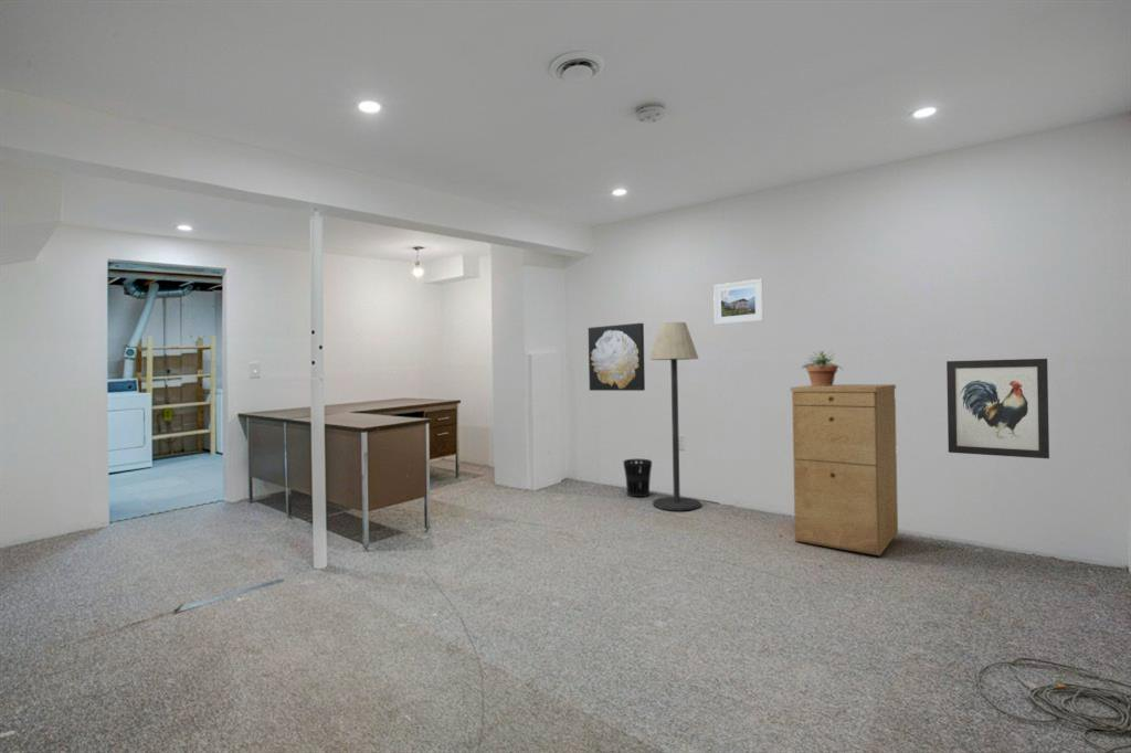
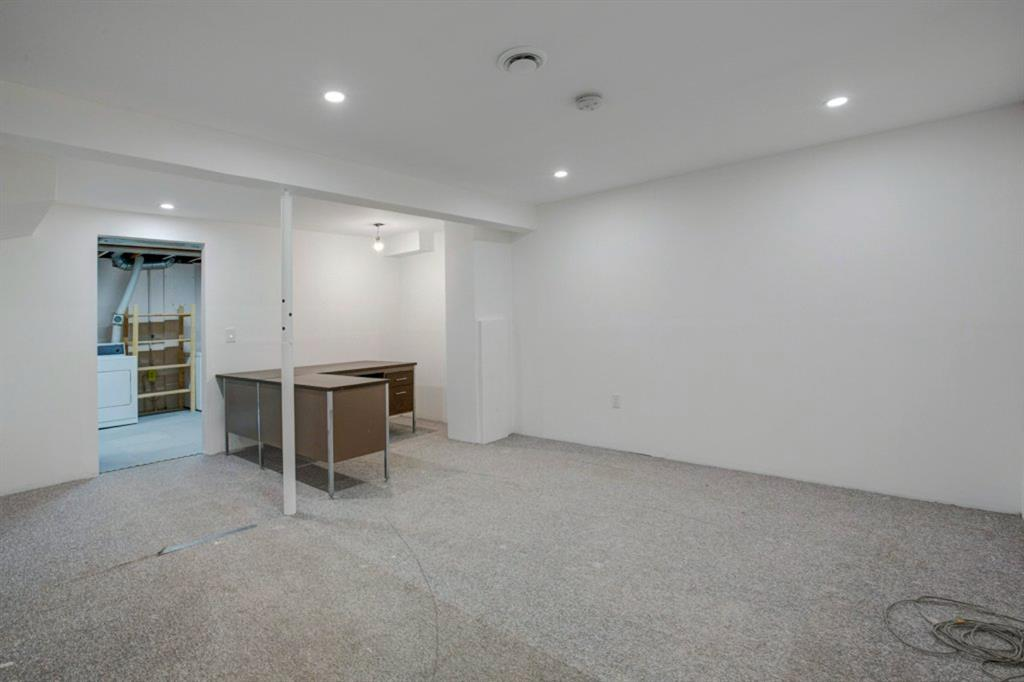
- floor lamp (675, 414)
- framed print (738, 303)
- wall art (615, 358)
- filing cabinet (845, 462)
- wall art (995, 407)
- potted plant (823, 367)
- wastebasket (637, 477)
